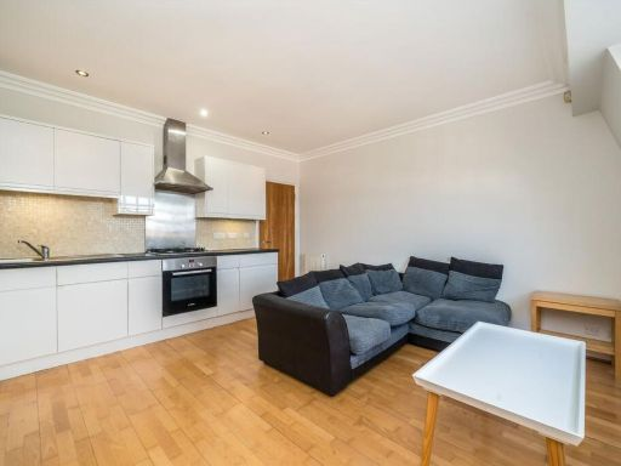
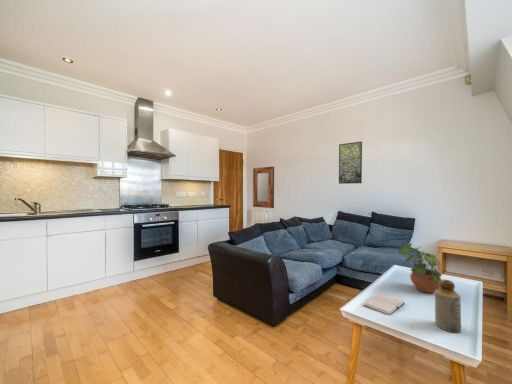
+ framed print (350, 163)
+ hardback book (384, 302)
+ home mirror (263, 187)
+ bottle (447, 303)
+ potted plant (419, 266)
